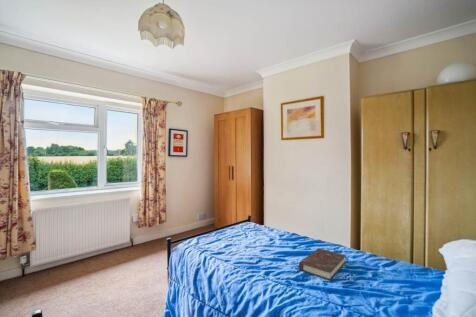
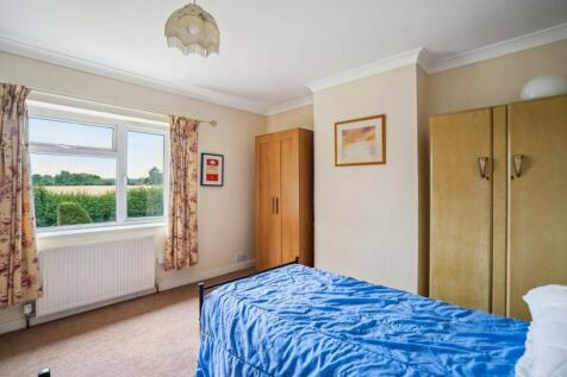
- book (323, 262)
